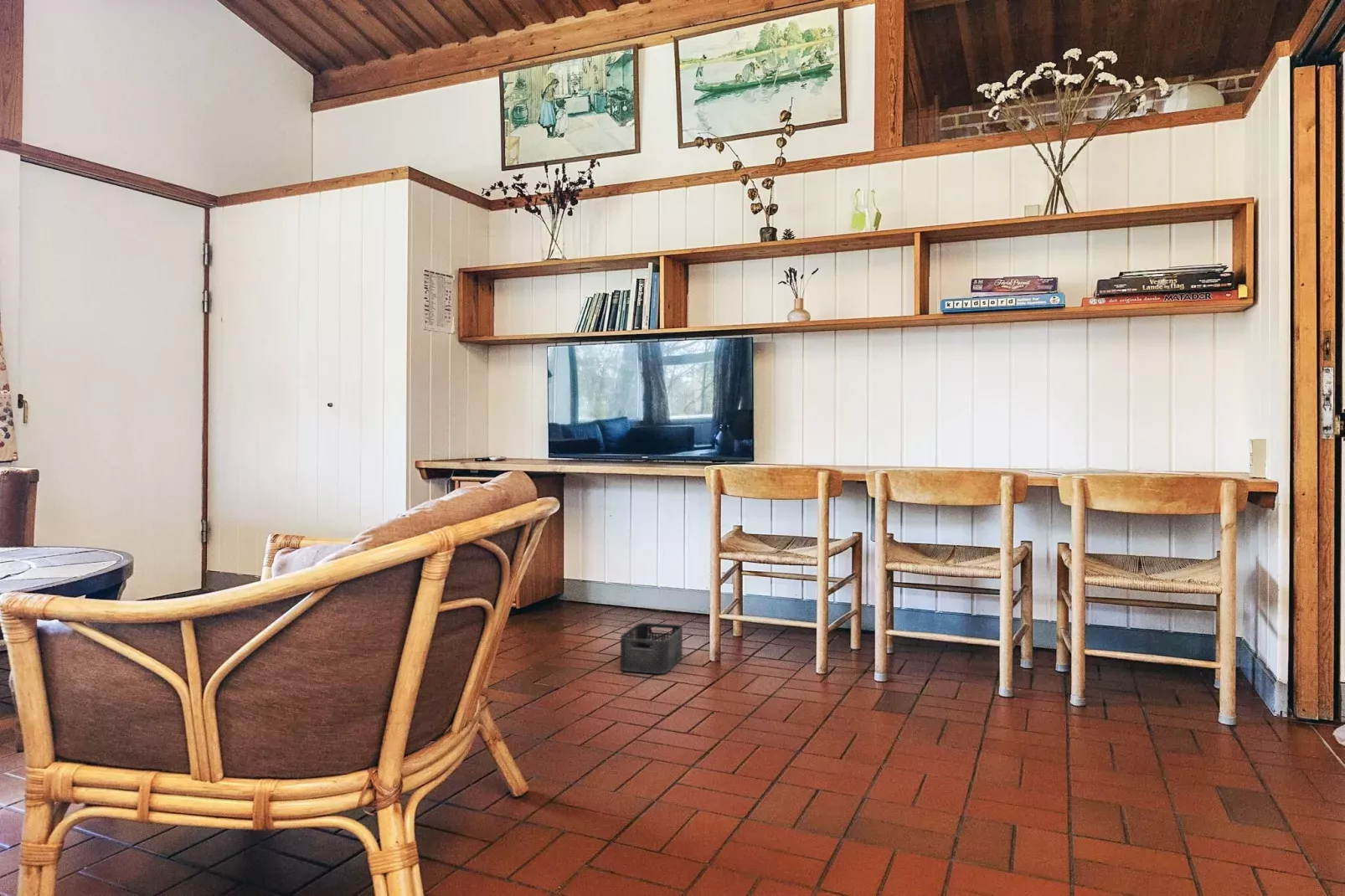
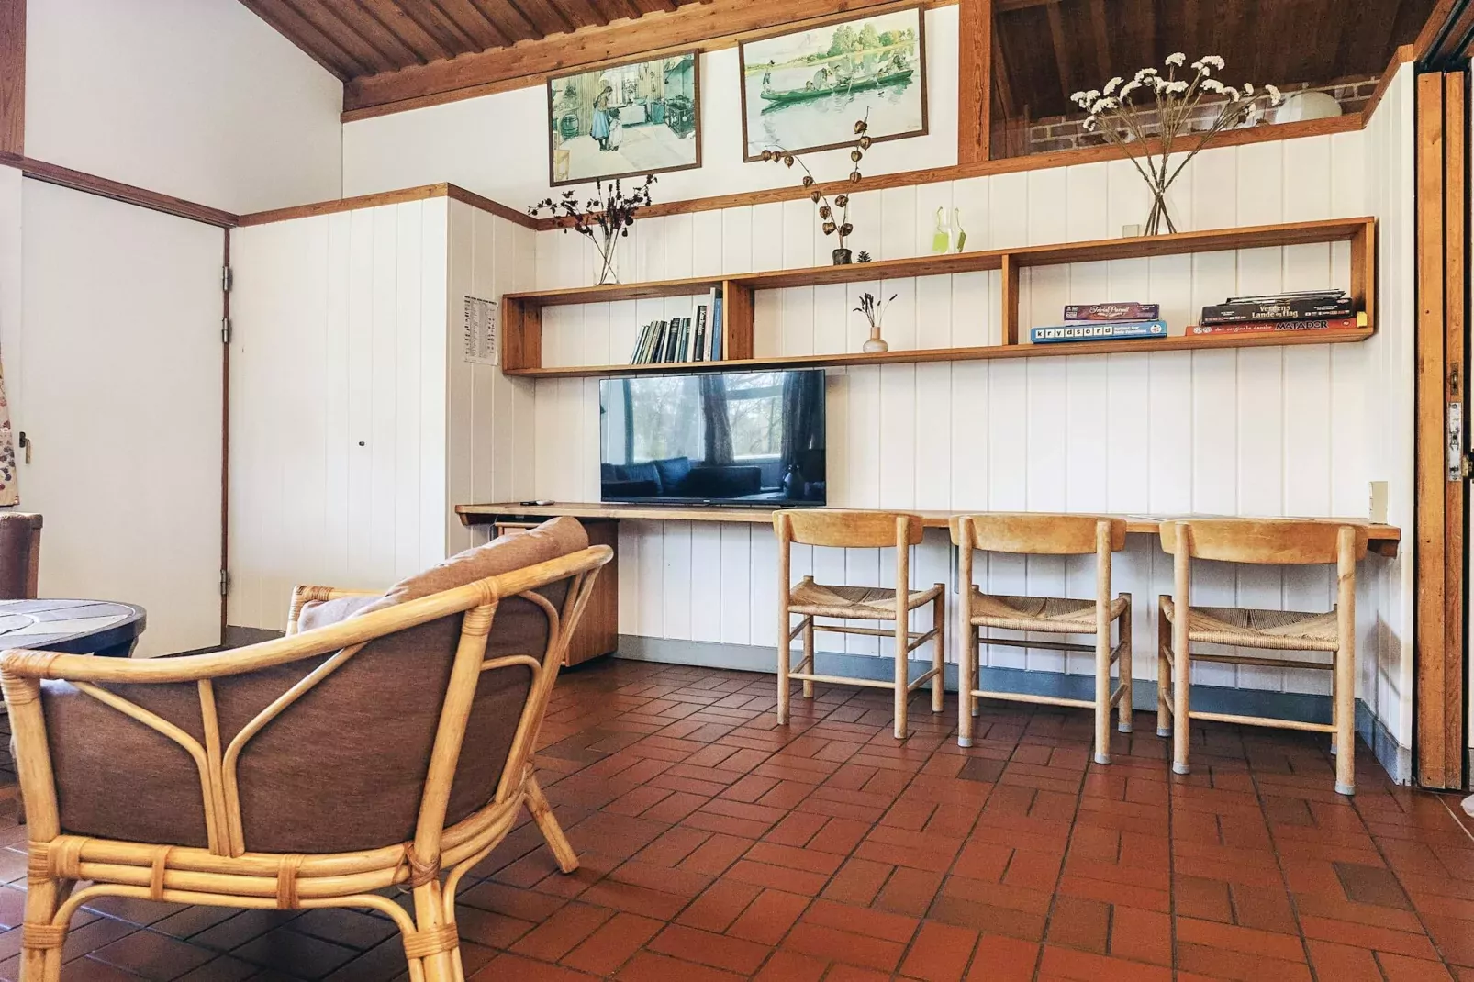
- storage bin (652, 647)
